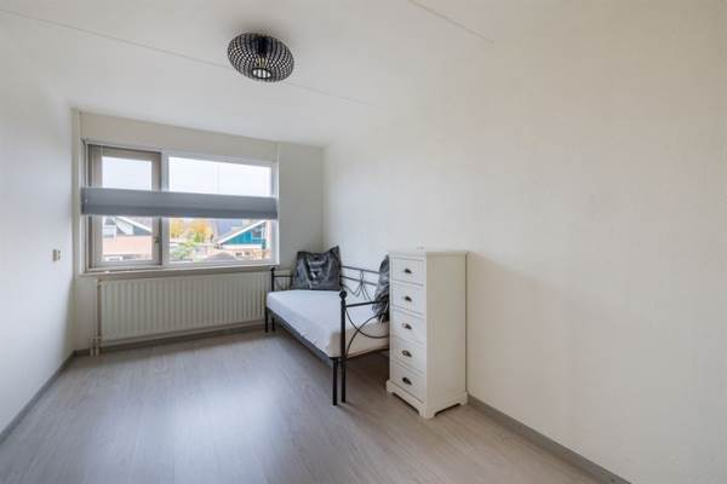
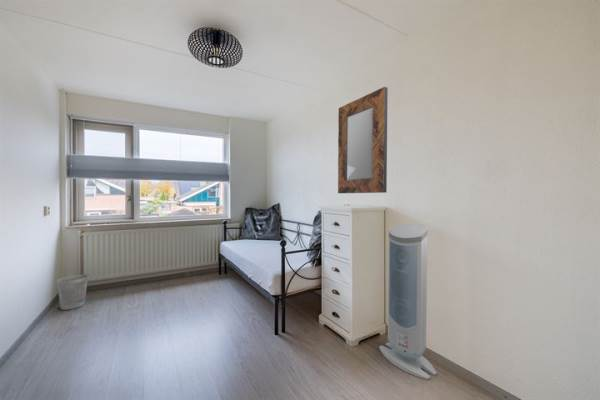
+ wastebasket (72, 291)
+ air purifier (406, 292)
+ home mirror (359, 146)
